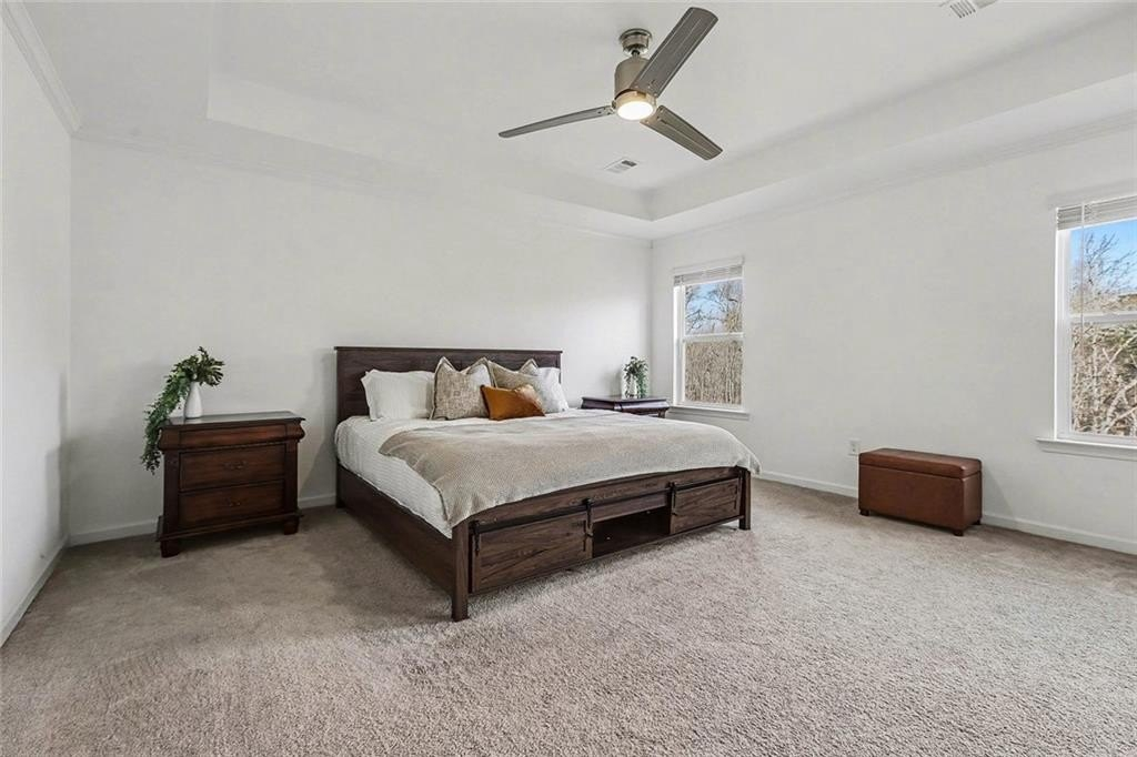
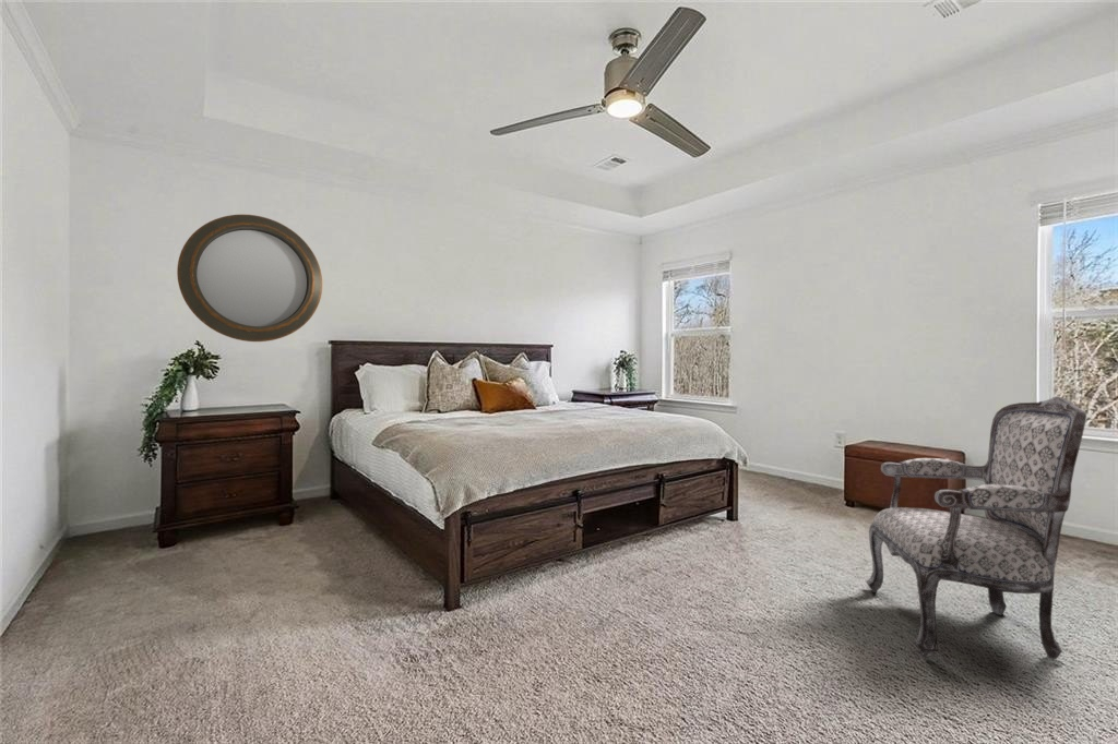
+ armchair (974, 508)
+ home mirror (254, 277)
